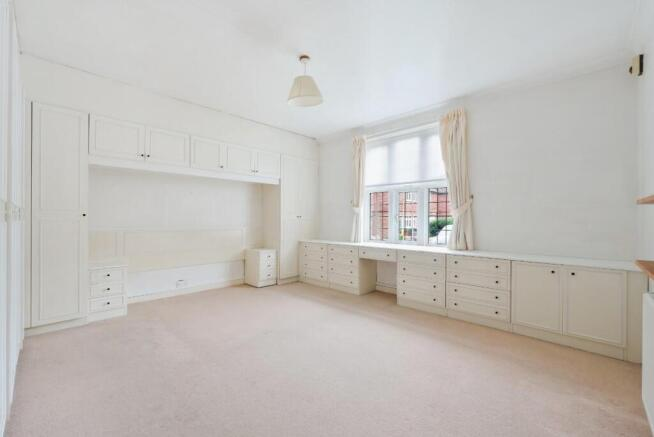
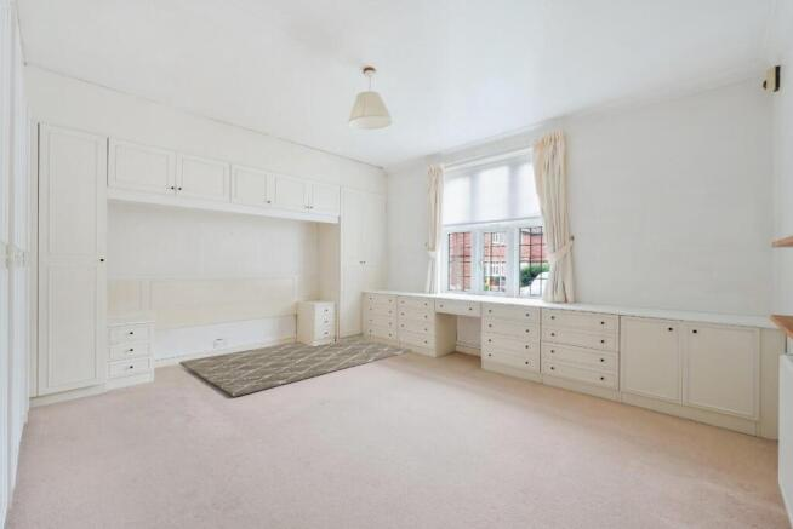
+ rug (304, 356)
